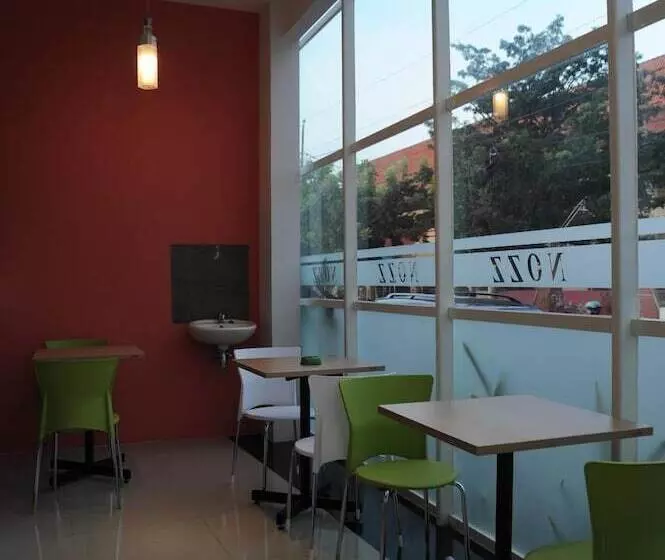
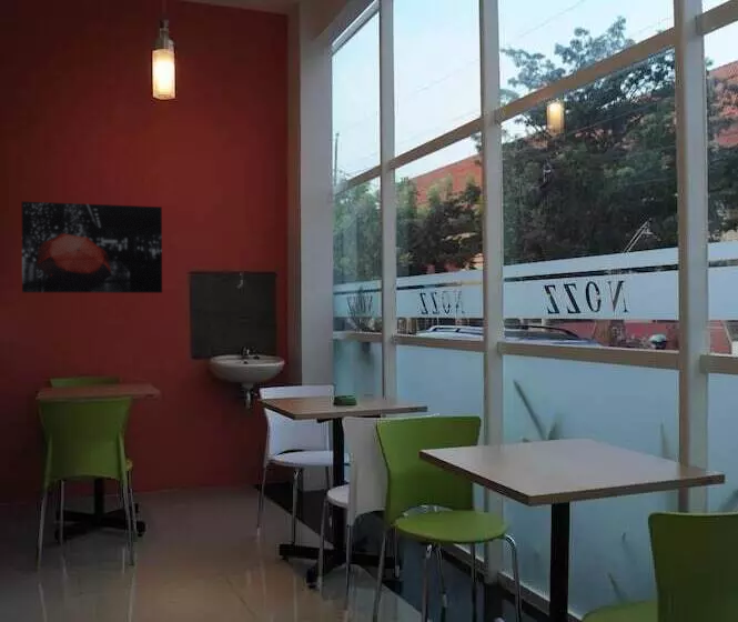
+ wall art (93, 248)
